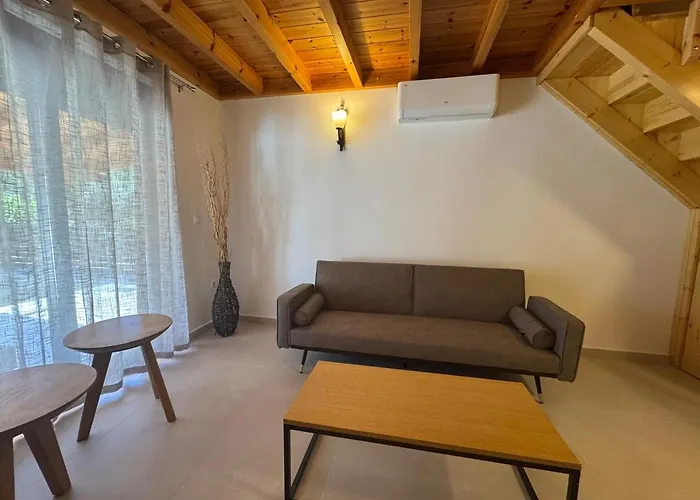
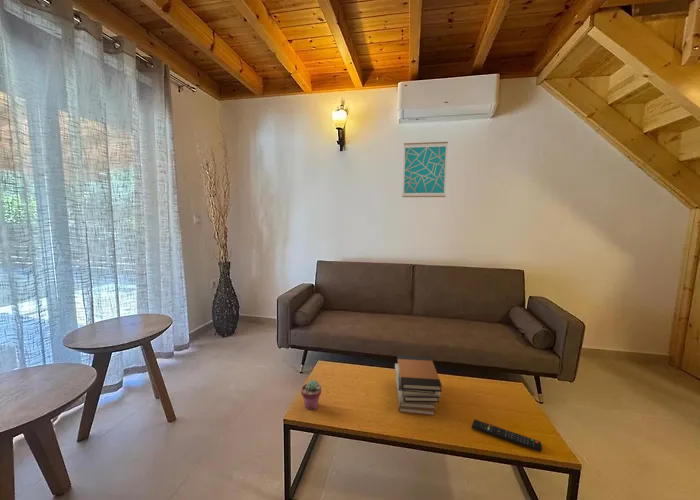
+ remote control (505, 435)
+ potted succulent (311, 393)
+ wall art (424, 170)
+ book stack (416, 382)
